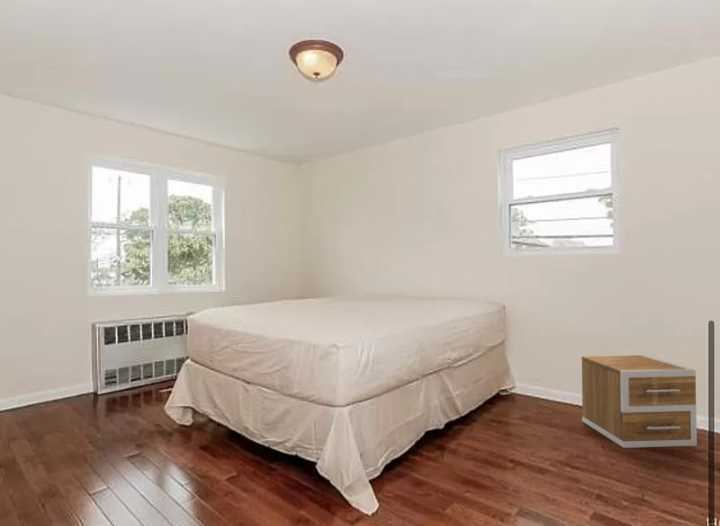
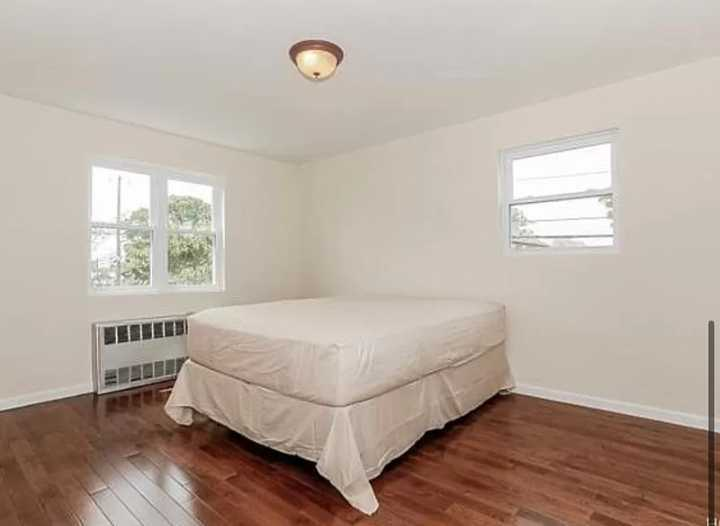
- nightstand (634, 397)
